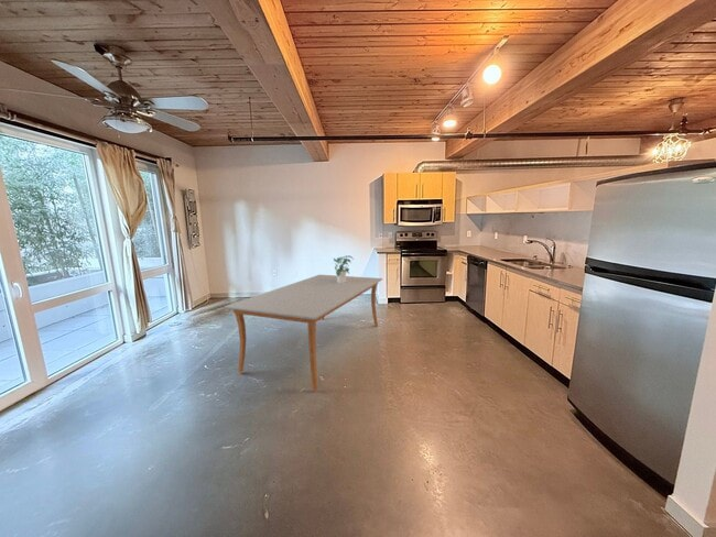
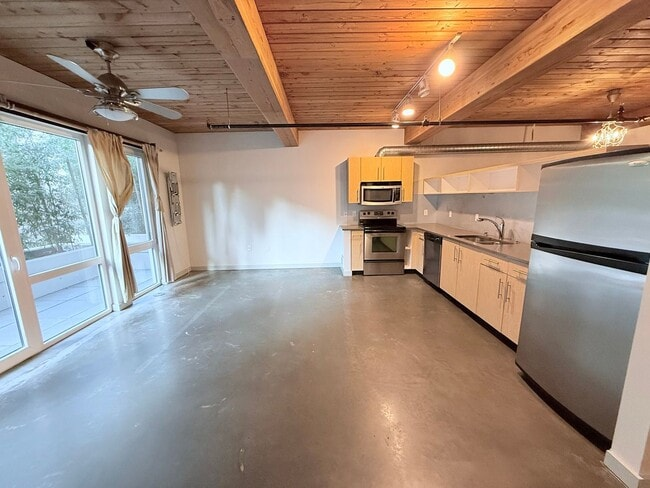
- dining table (318, 318)
- potted plant (343, 268)
